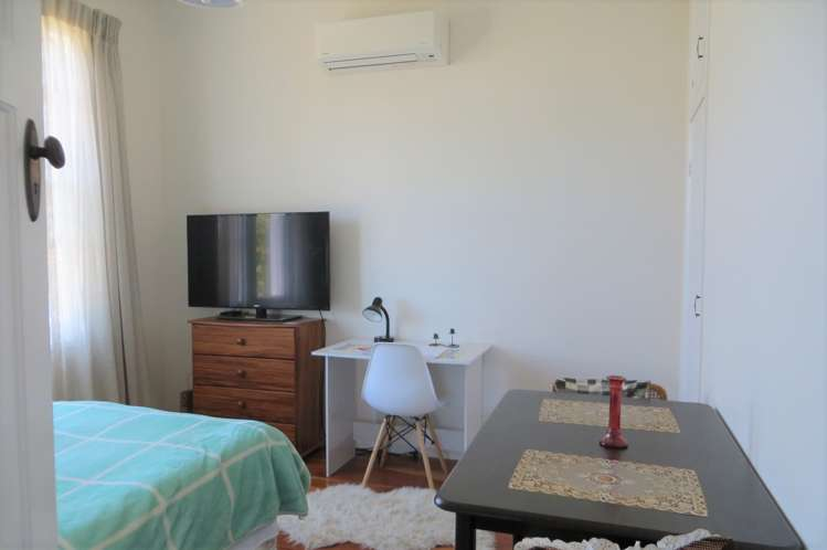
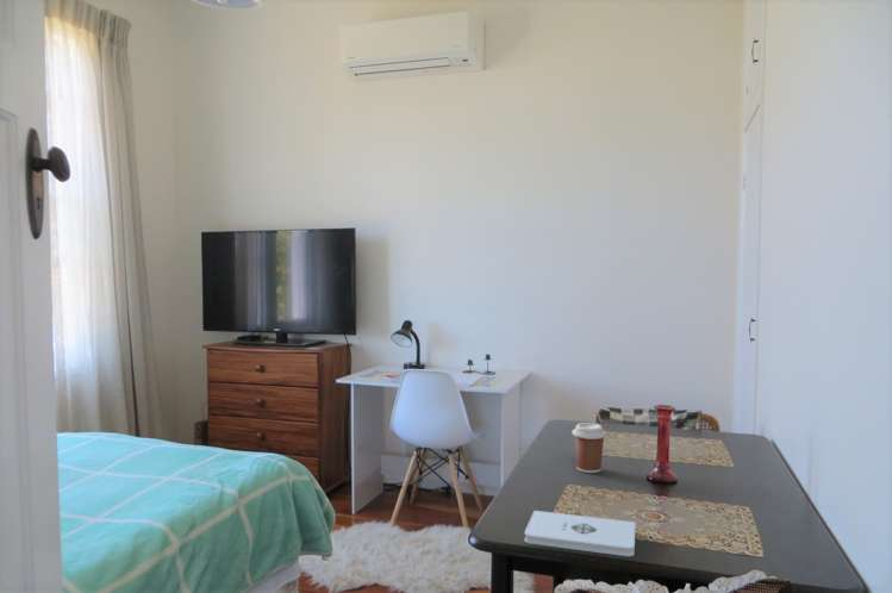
+ coffee cup (588, 447)
+ notepad (580, 531)
